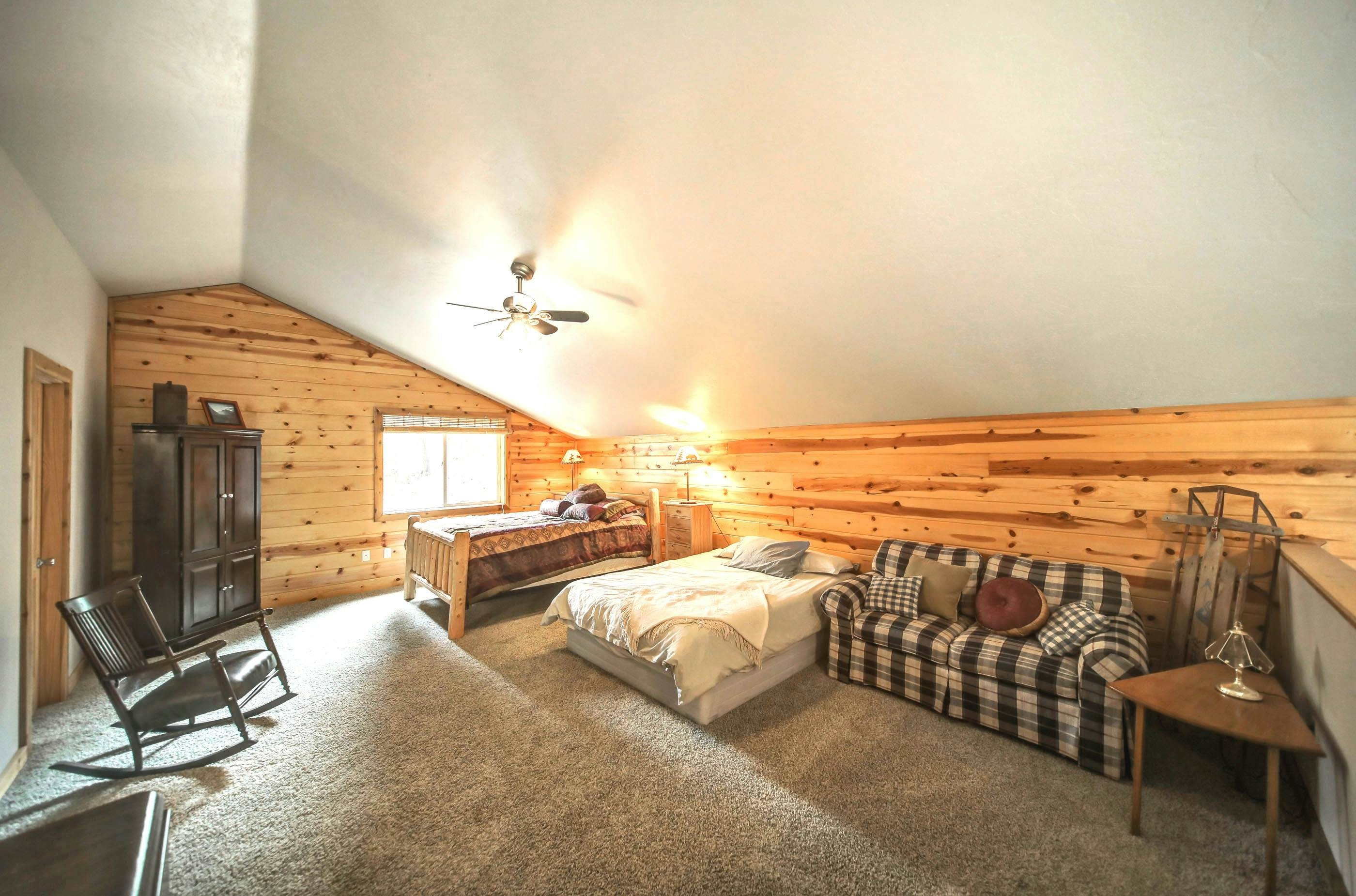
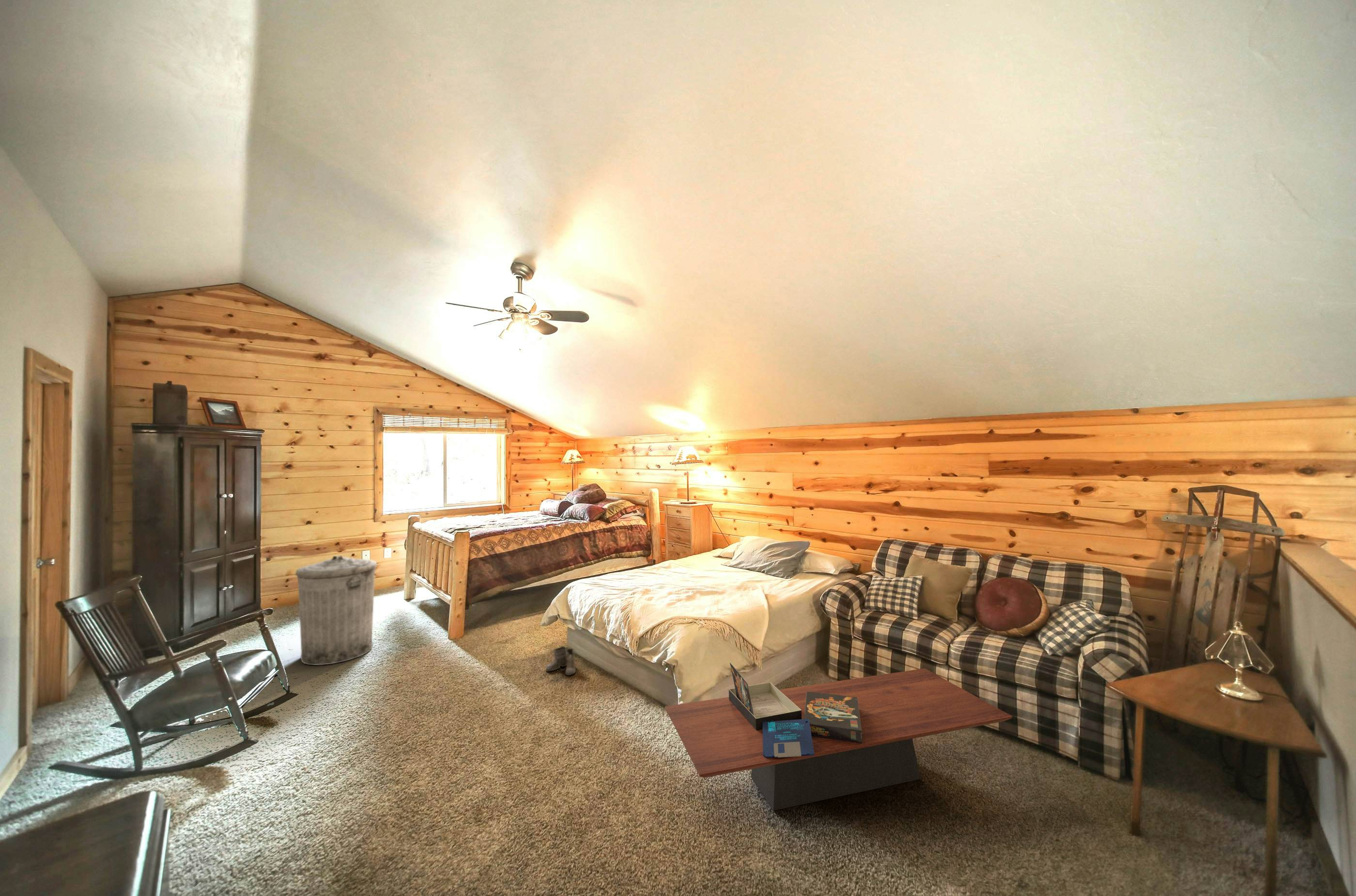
+ boots (562, 660)
+ trash can (338, 604)
+ board game (806, 698)
+ coffee table (834, 744)
